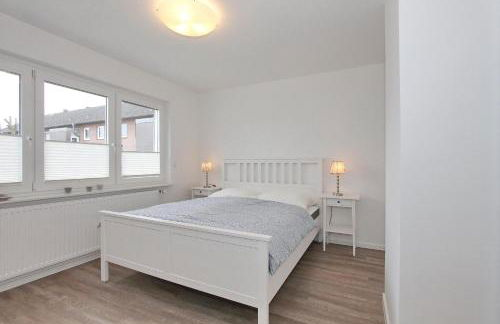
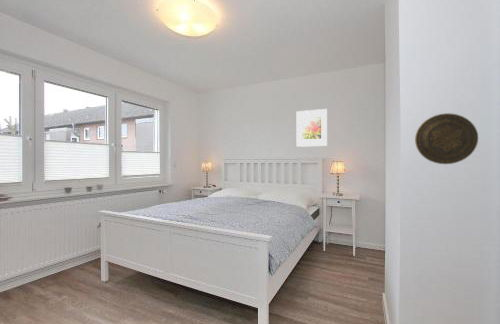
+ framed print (311, 128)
+ decorative plate (446, 138)
